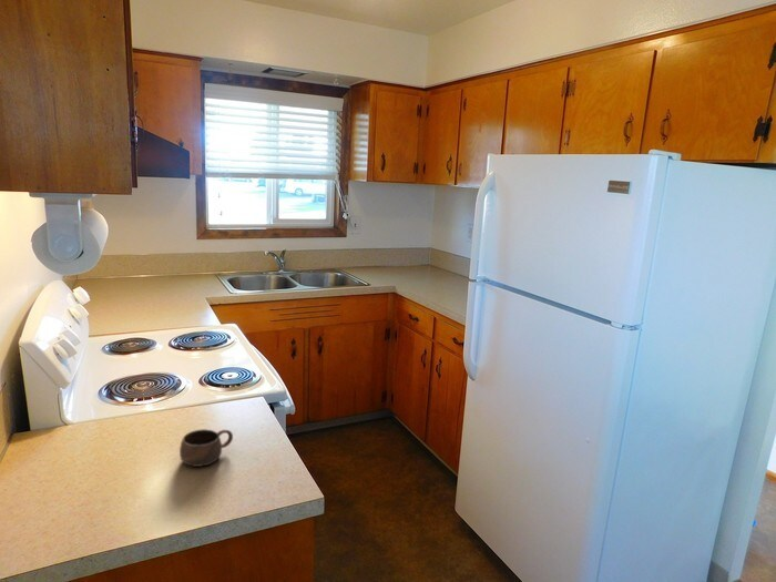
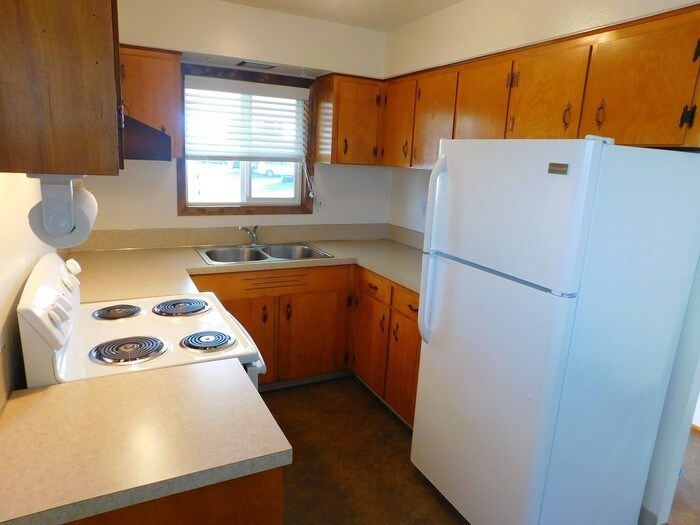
- cup (207, 446)
